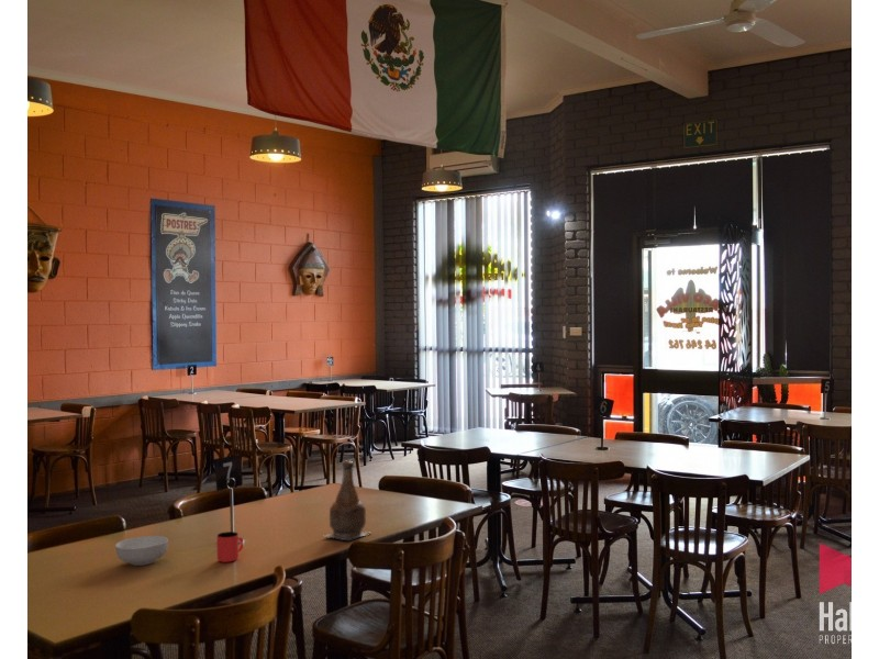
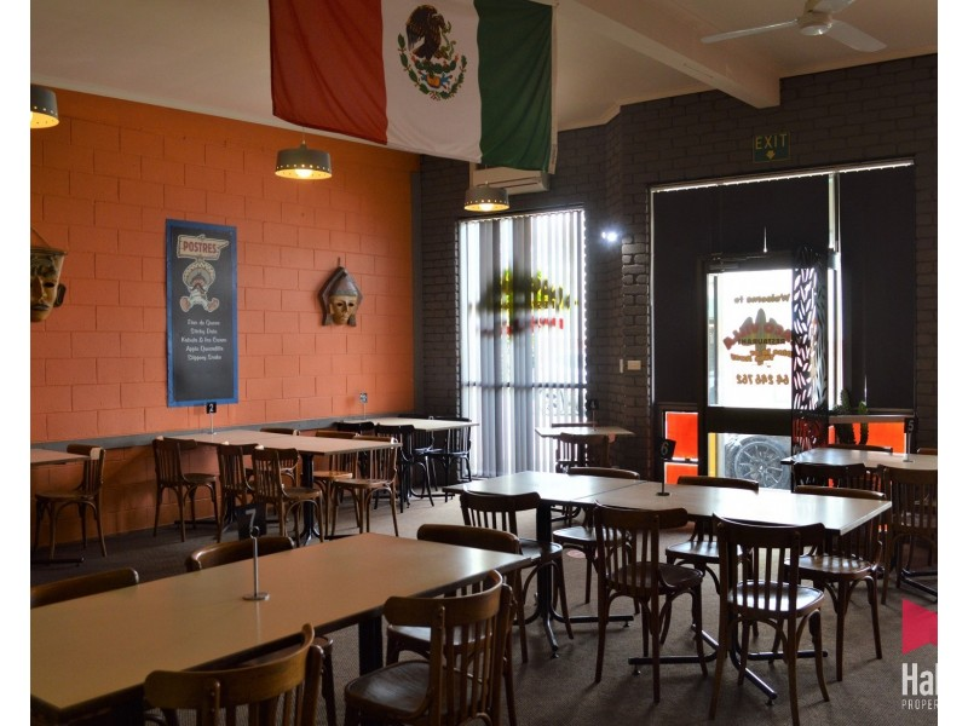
- bottle (347, 498)
- cereal bowl (142, 551)
- cup (231, 546)
